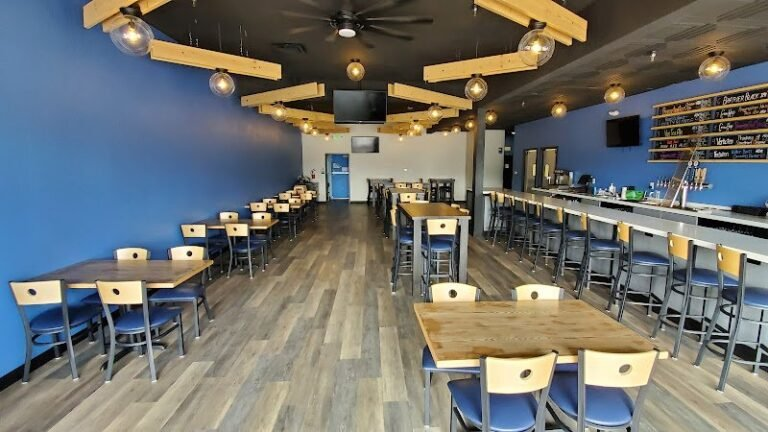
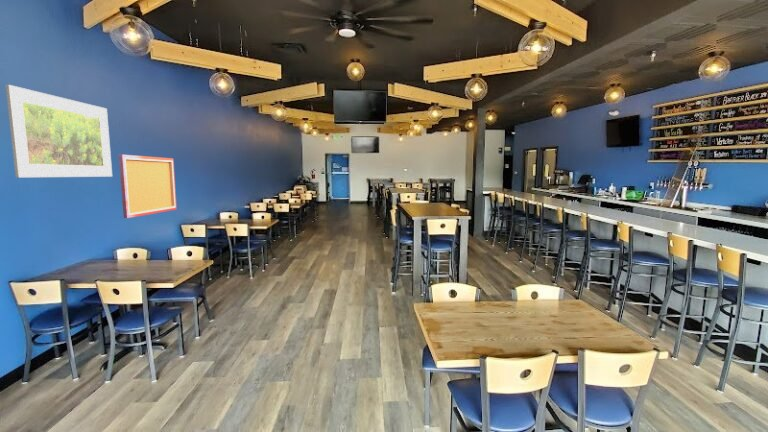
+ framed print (67, 138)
+ wall art (151, 185)
